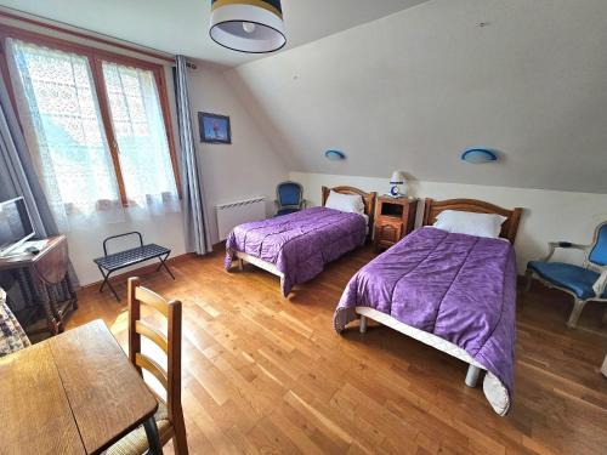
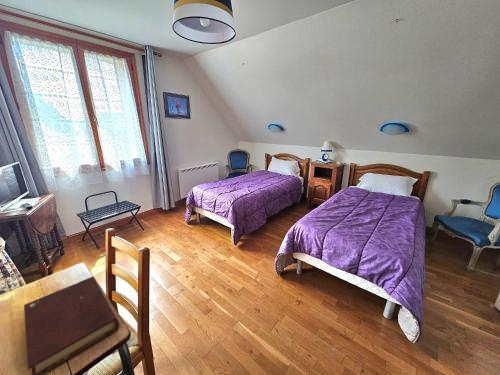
+ book (70, 316)
